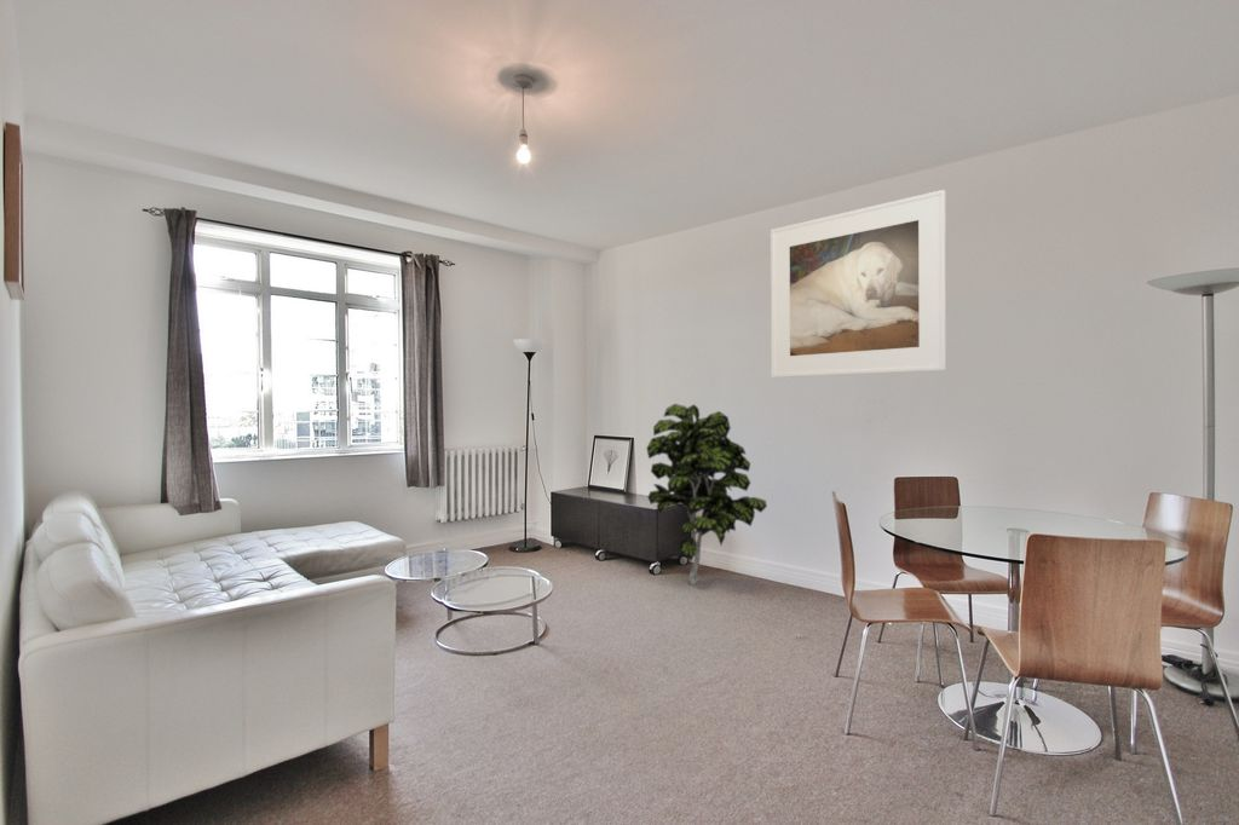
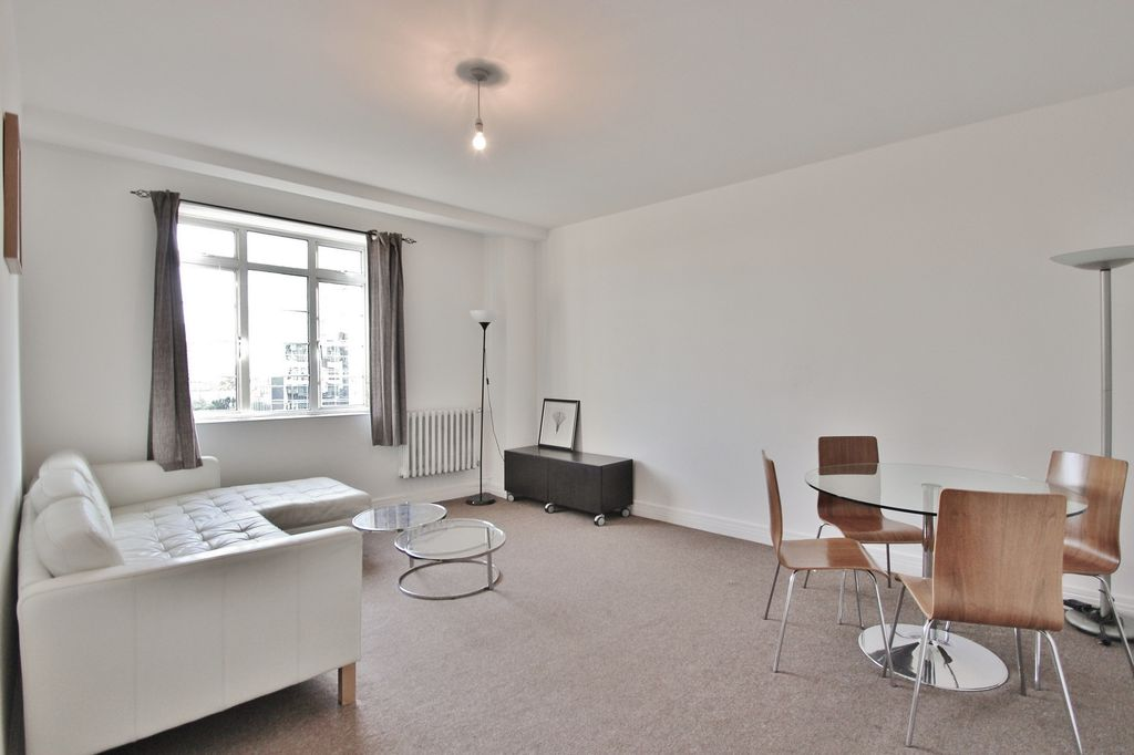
- indoor plant (702, 494)
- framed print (849, 293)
